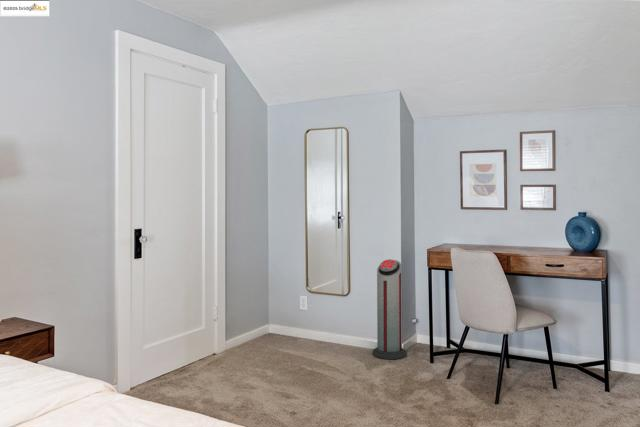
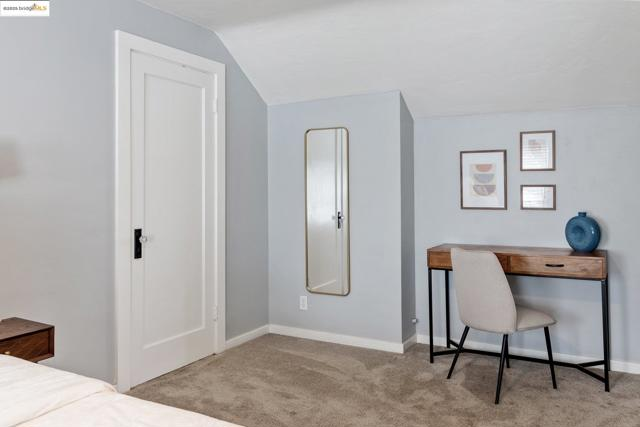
- air purifier (389, 306)
